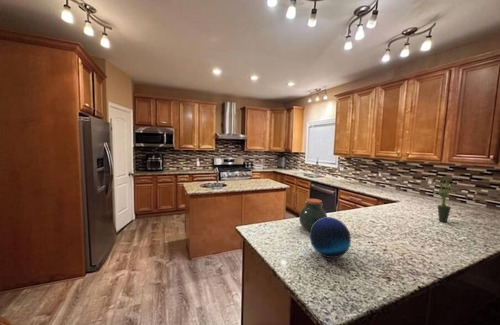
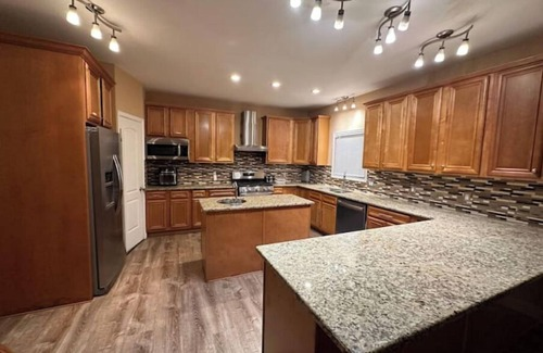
- potted plant (443, 199)
- decorative orb (329, 237)
- jar (313, 214)
